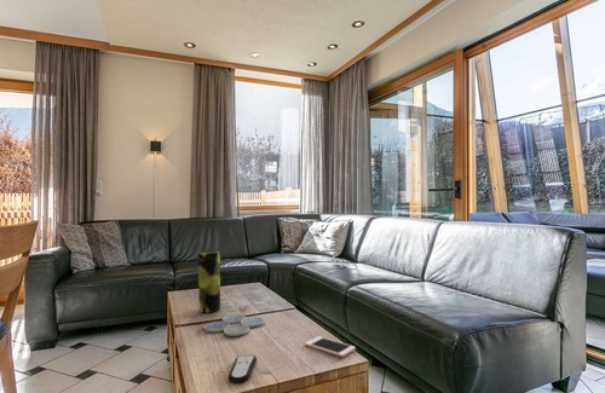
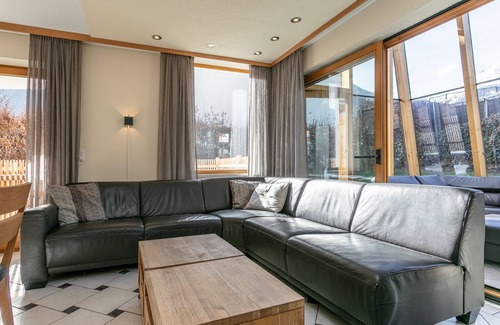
- cell phone (329, 346)
- remote control (242, 368)
- vase (209, 281)
- drink coaster (235, 323)
